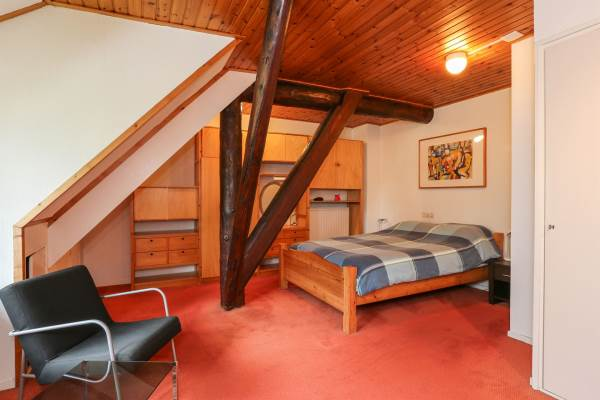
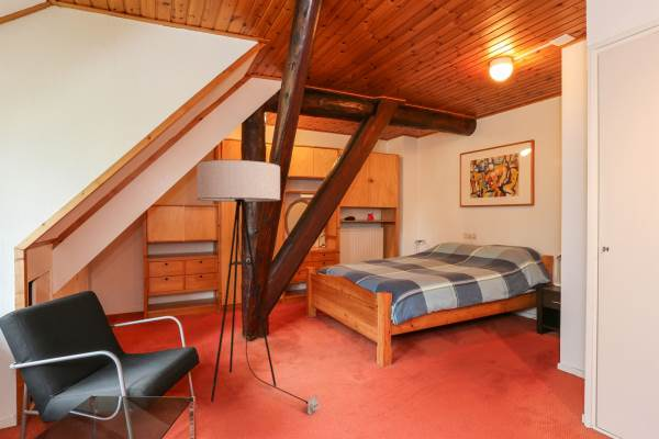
+ floor lamp (249, 281)
